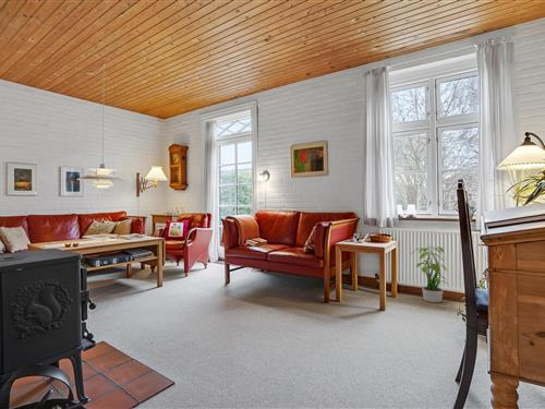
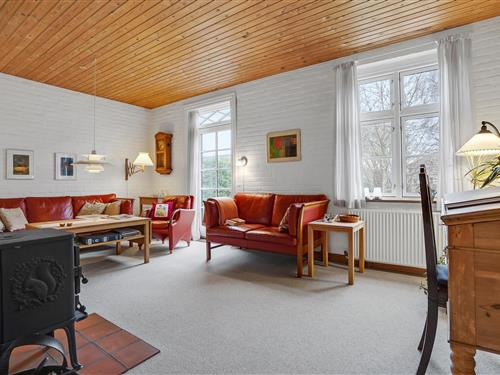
- potted plant (428, 273)
